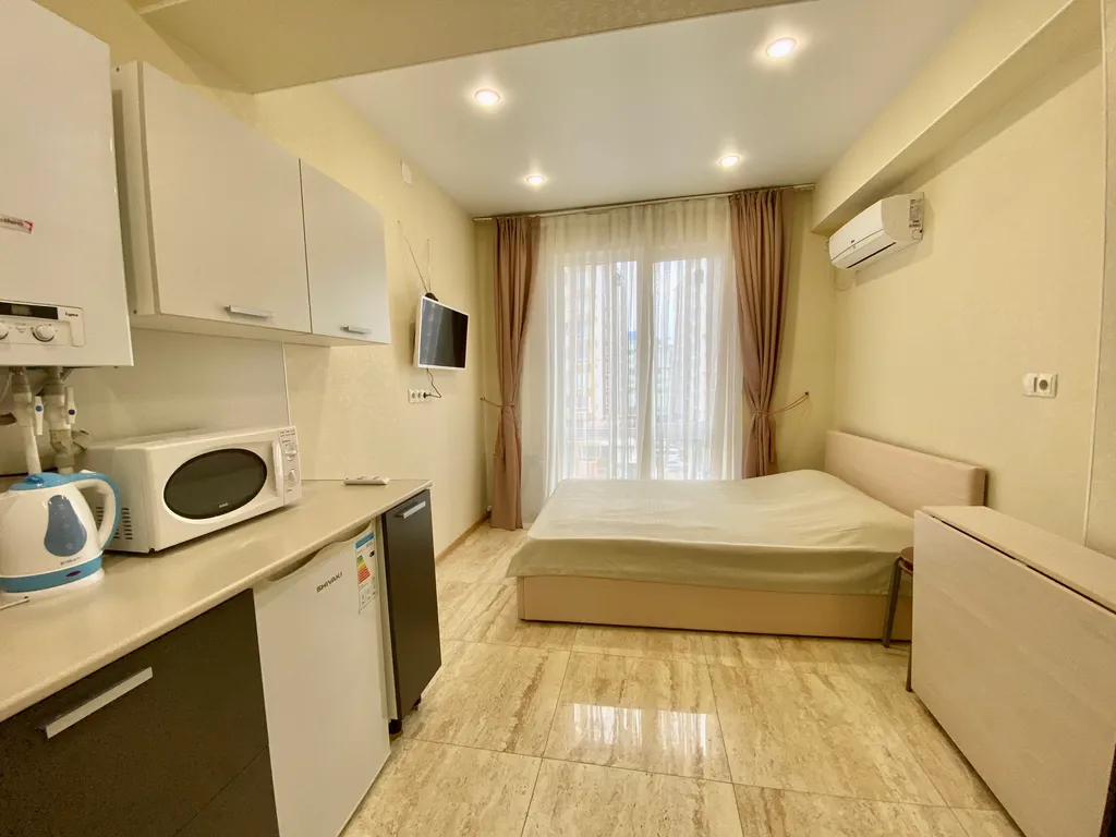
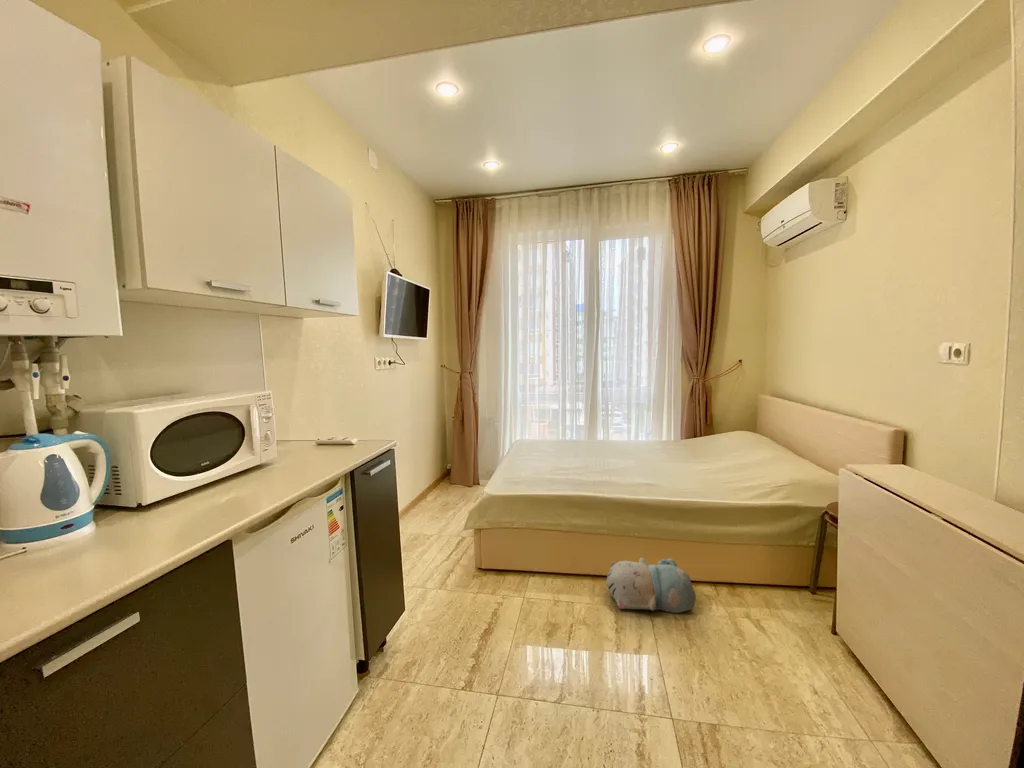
+ plush toy (648, 583)
